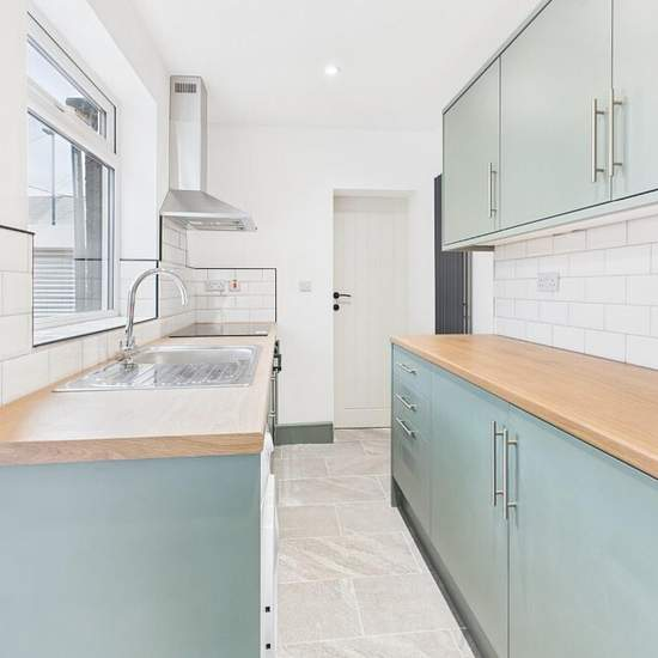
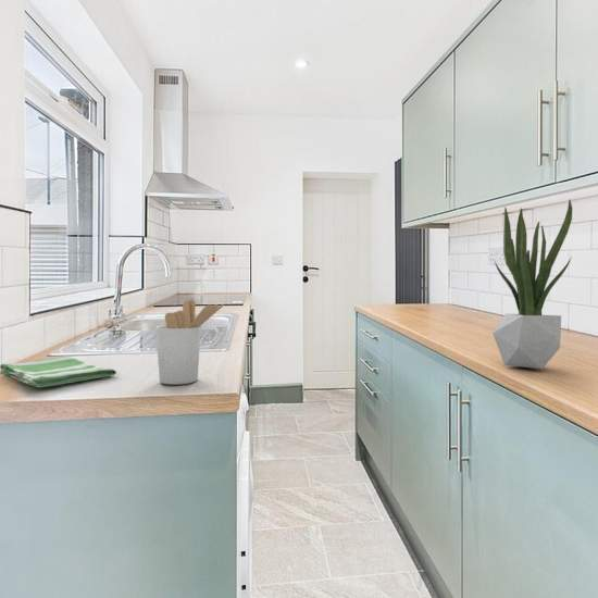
+ utensil holder (189, 340)
+ dish towel (55, 370)
+ potted plant (527, 285)
